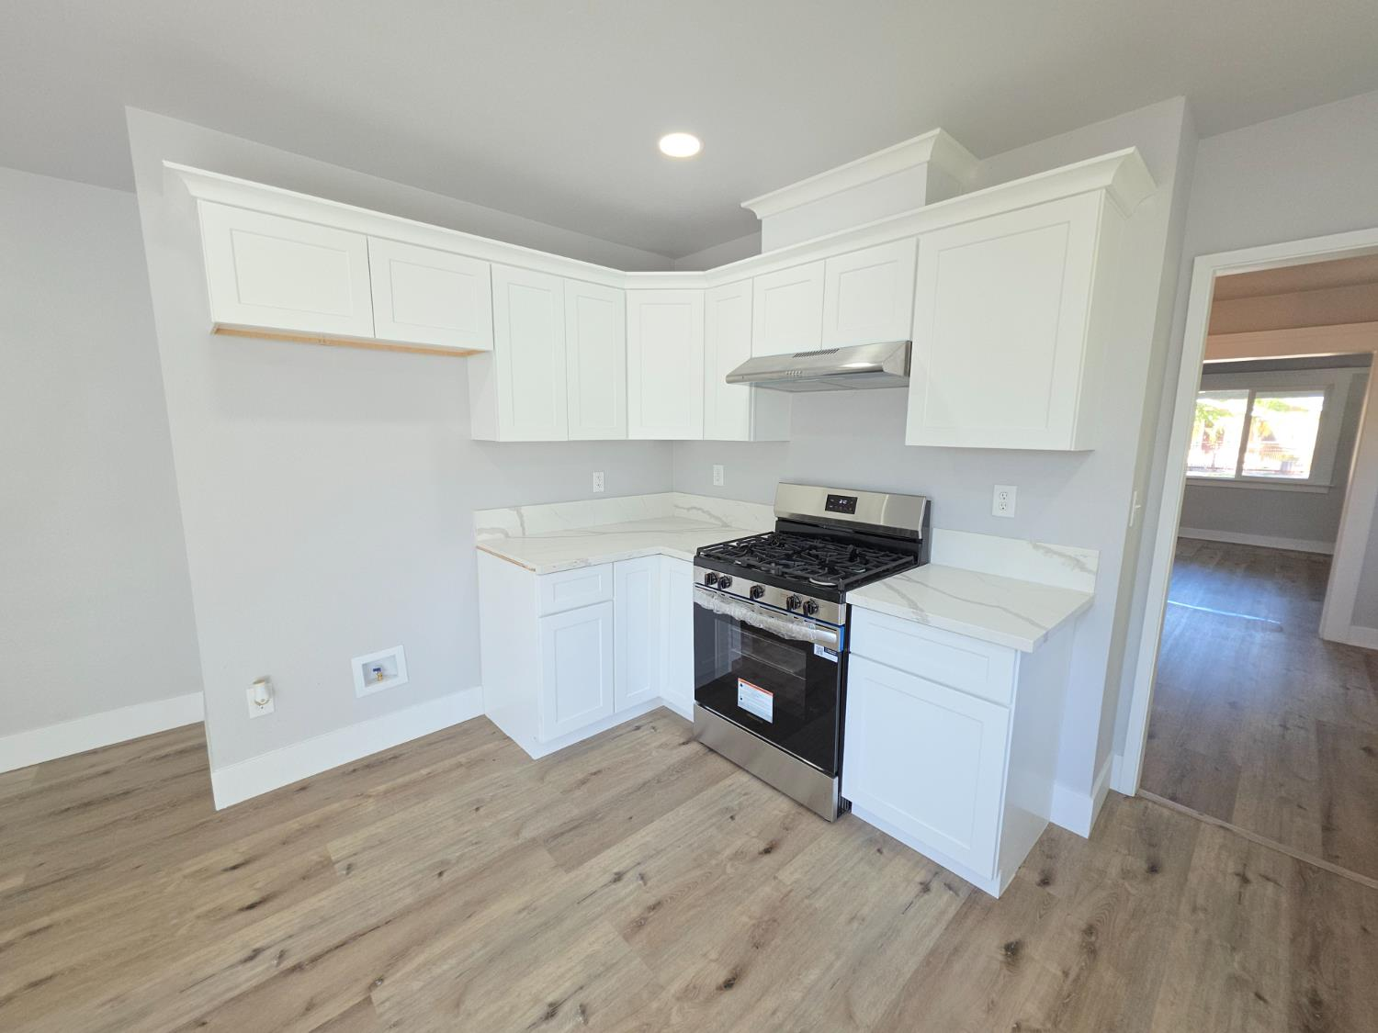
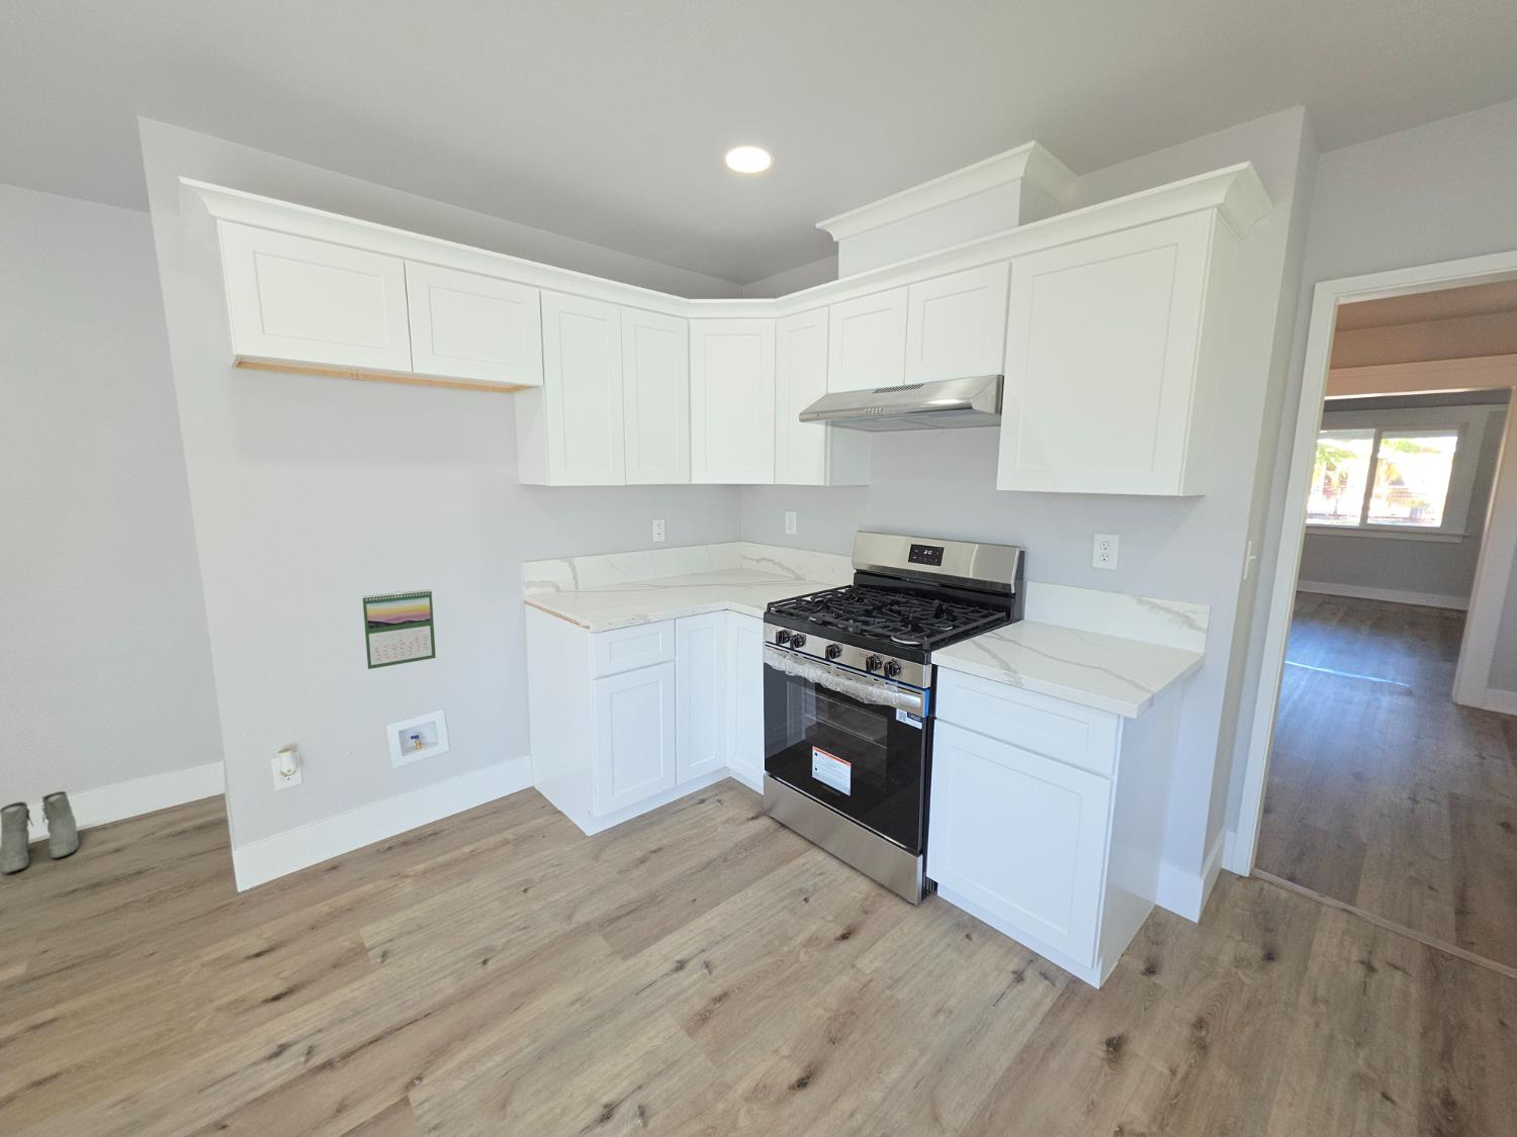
+ boots (33, 825)
+ calendar (399, 627)
